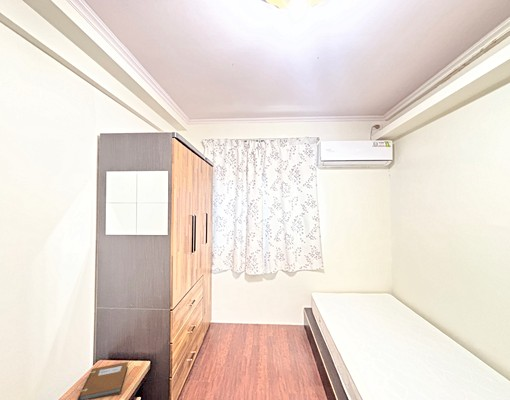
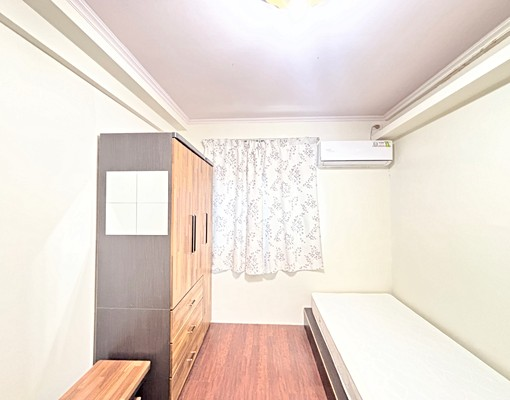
- notebook (105, 379)
